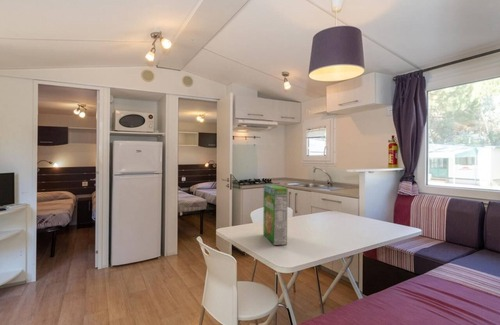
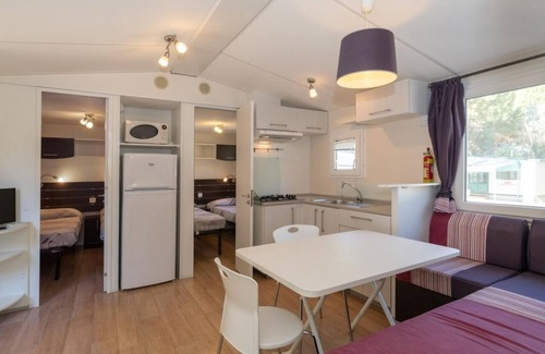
- cereal box (274, 212)
